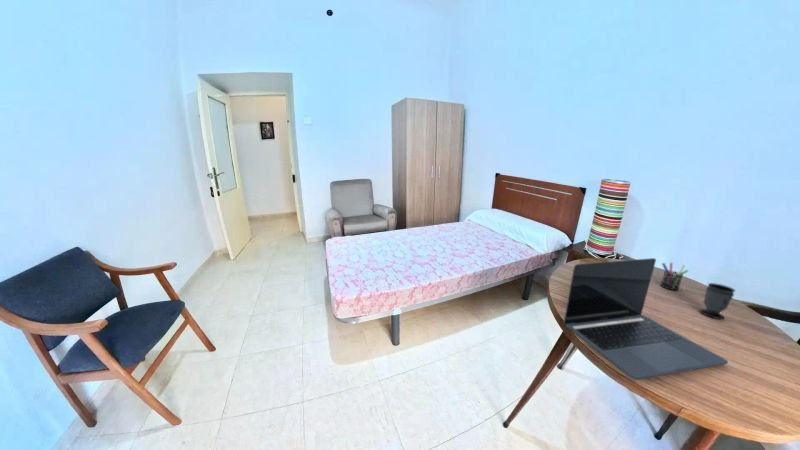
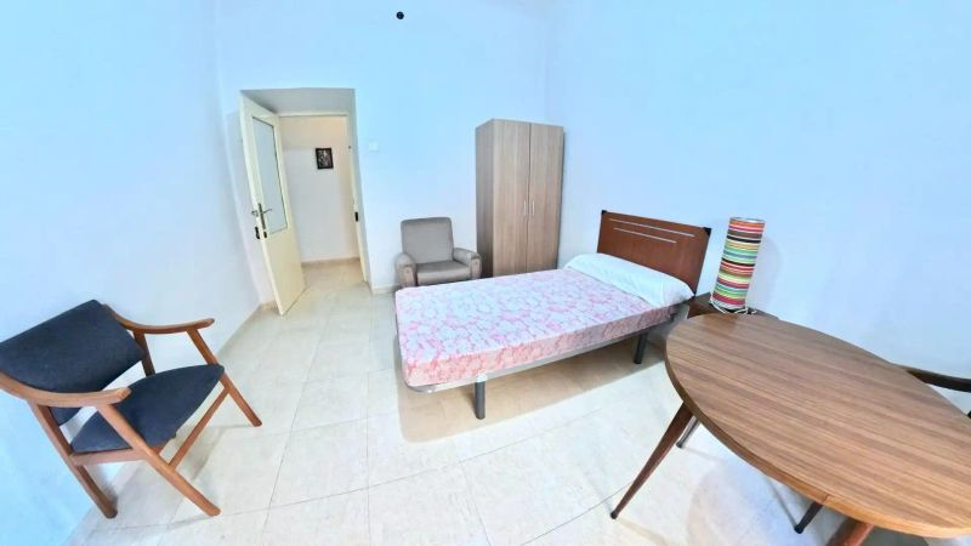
- cup (716, 301)
- pen holder (674, 275)
- laptop (642, 309)
